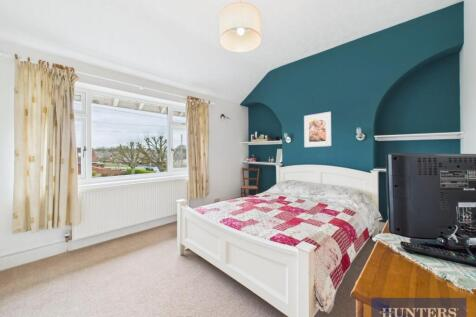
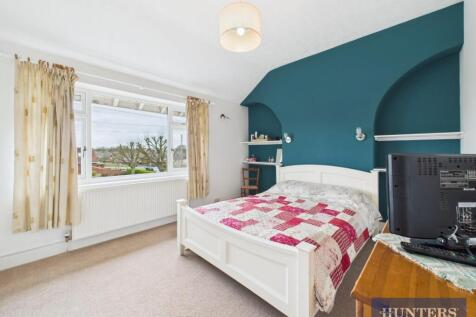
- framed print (317, 130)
